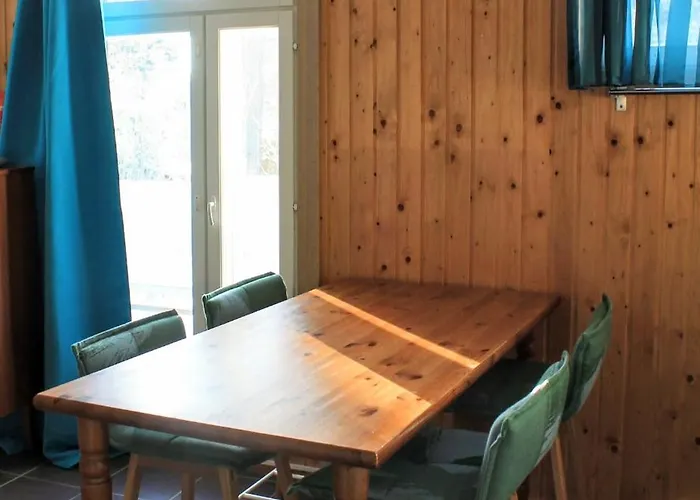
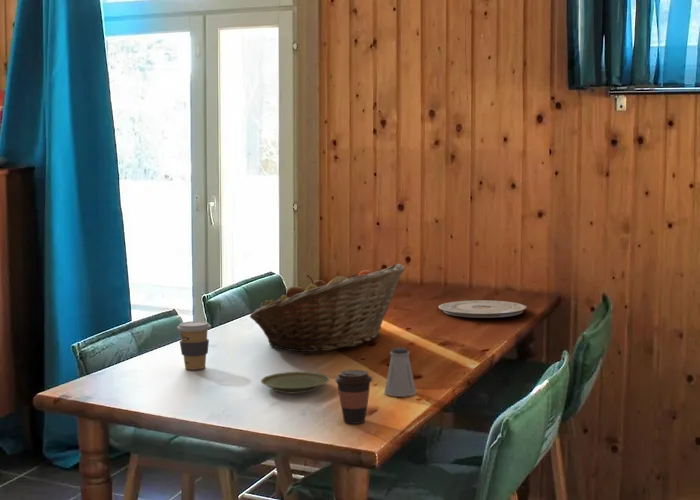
+ saltshaker (400, 370)
+ coffee cup (194, 345)
+ coffee cup (354, 396)
+ plate (295, 383)
+ plate (482, 308)
+ fruit basket (330, 303)
